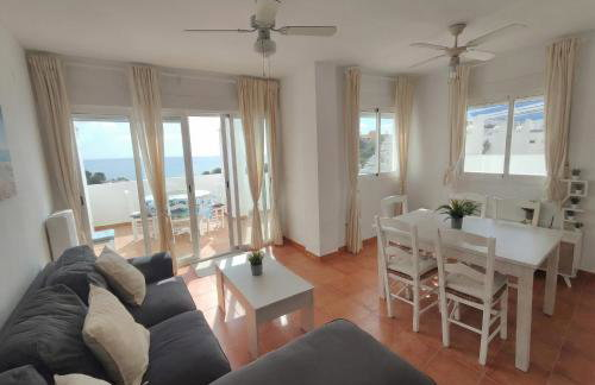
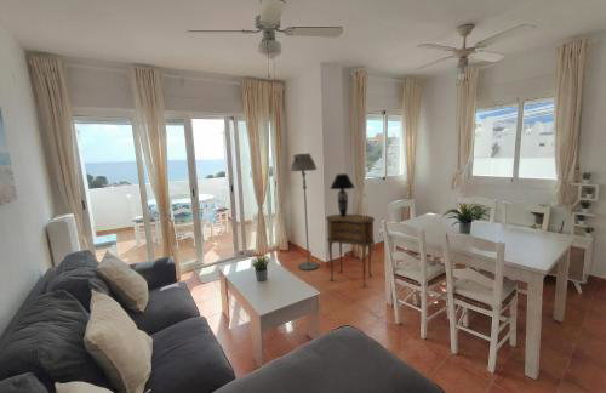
+ floor lamp (305, 211)
+ table lamp (342, 195)
+ side table (351, 244)
